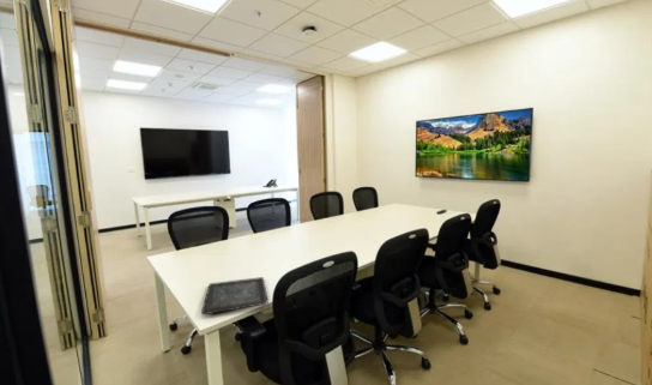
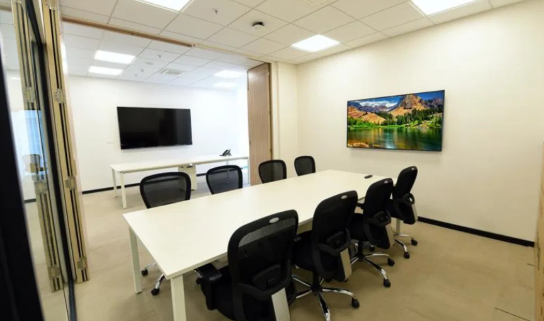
- tray (236, 293)
